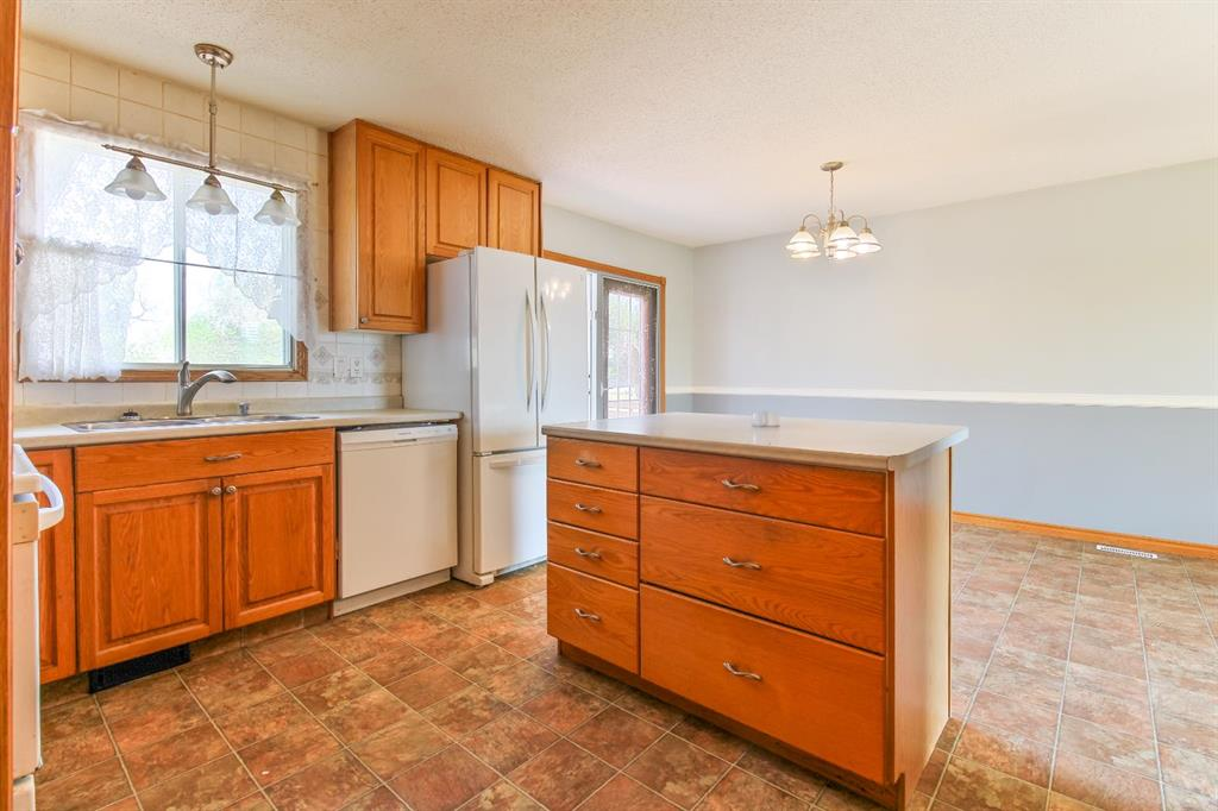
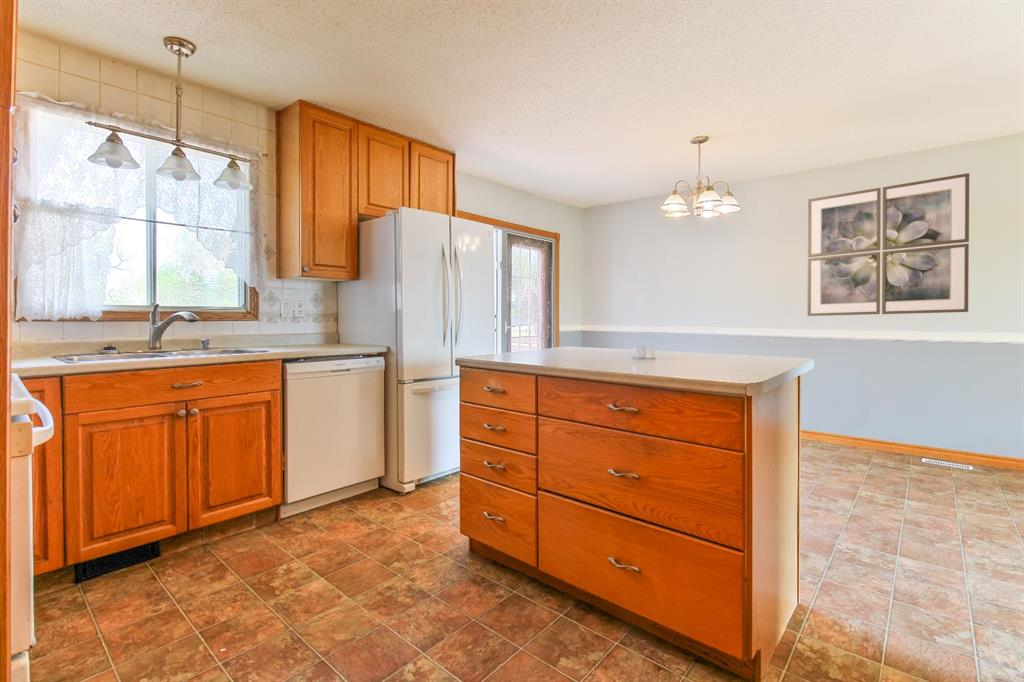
+ wall art (882, 252)
